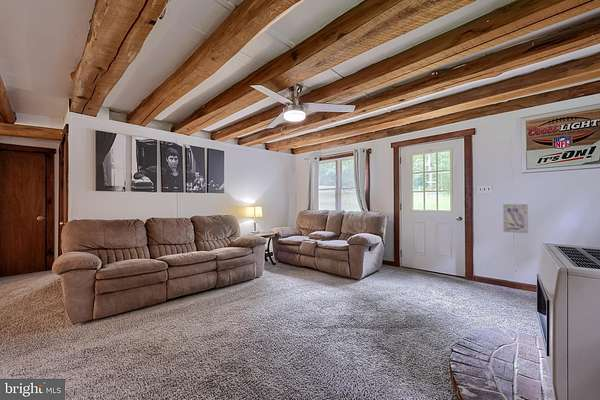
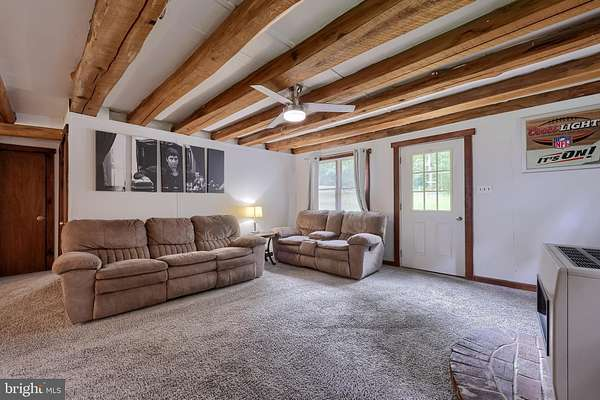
- wall art (515, 218)
